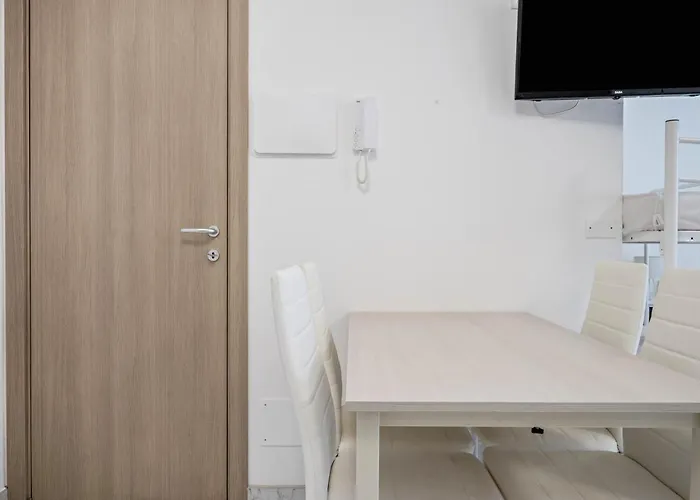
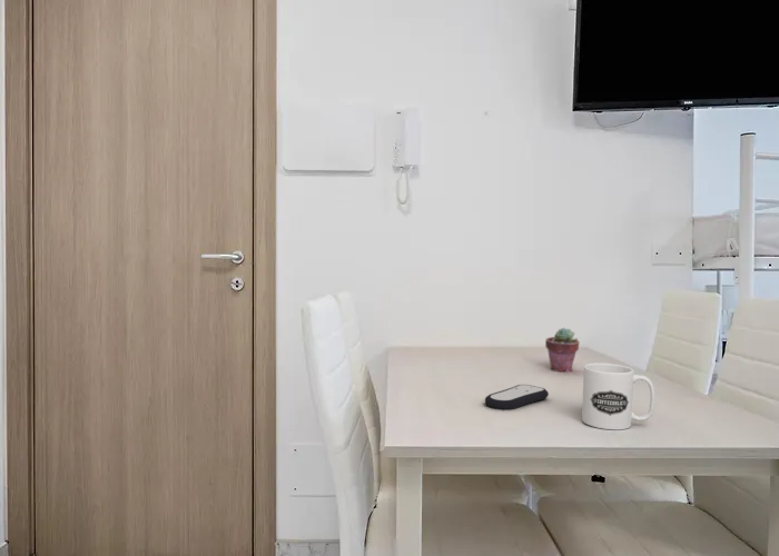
+ potted succulent (562, 348)
+ remote control (515, 396)
+ mug (618, 396)
